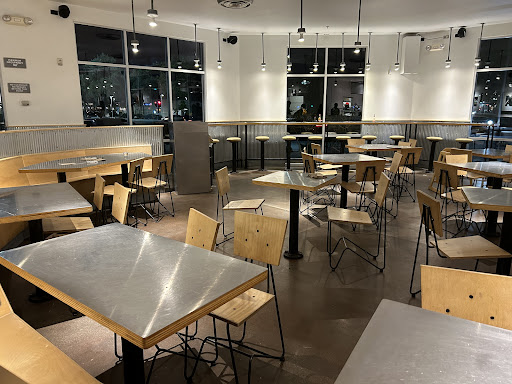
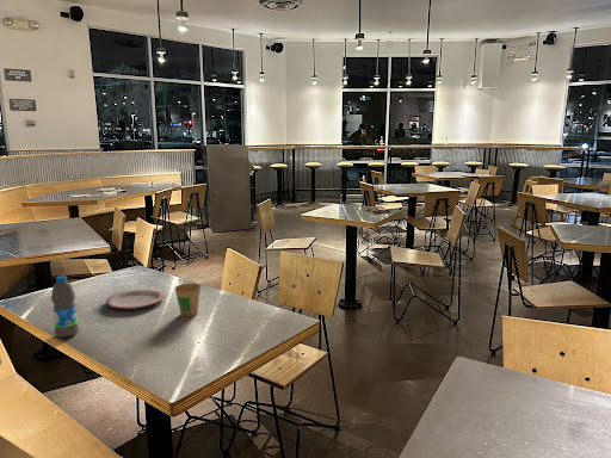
+ water bottle (63, 305)
+ paper cup (187, 301)
+ plate (136, 299)
